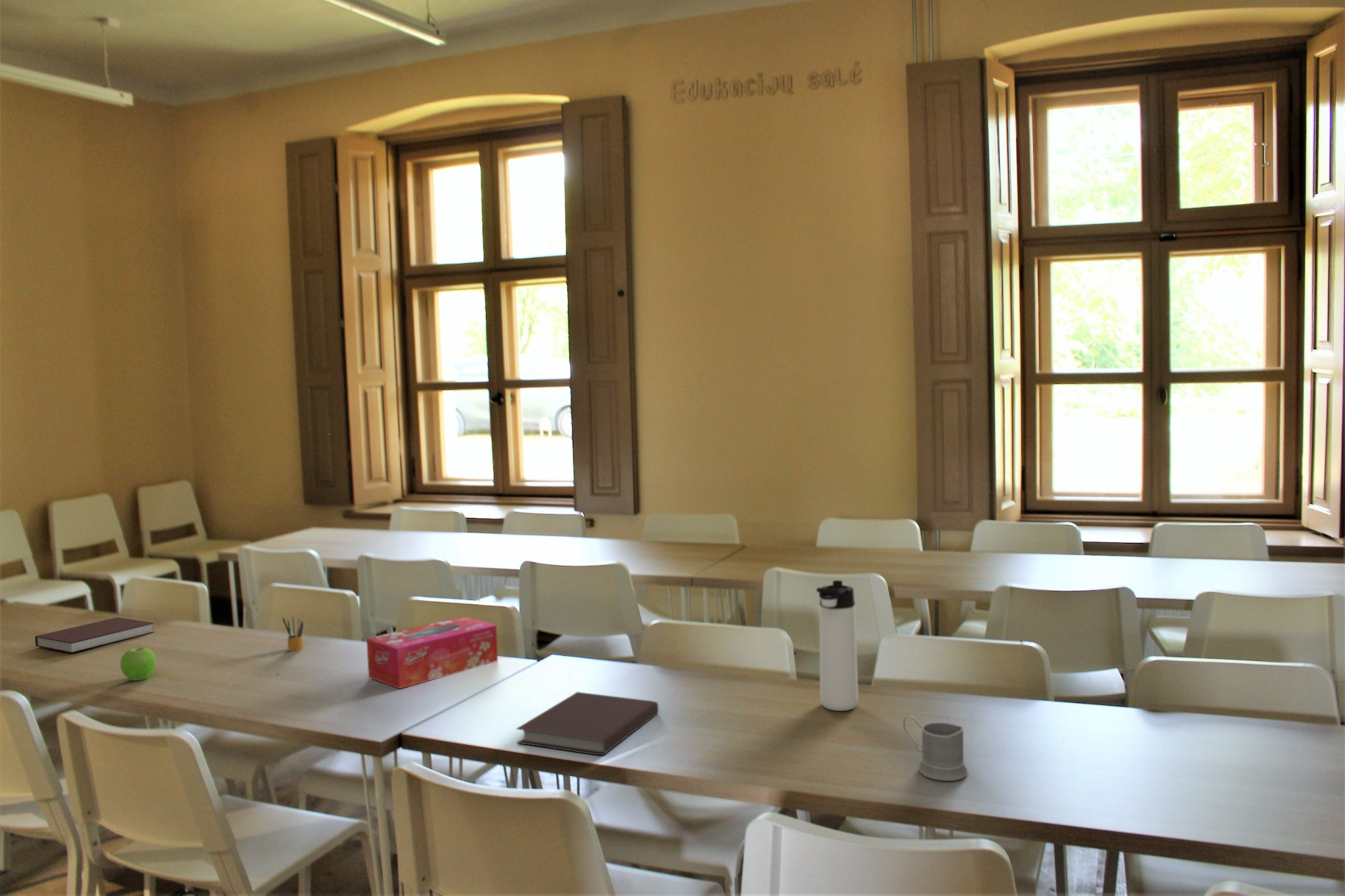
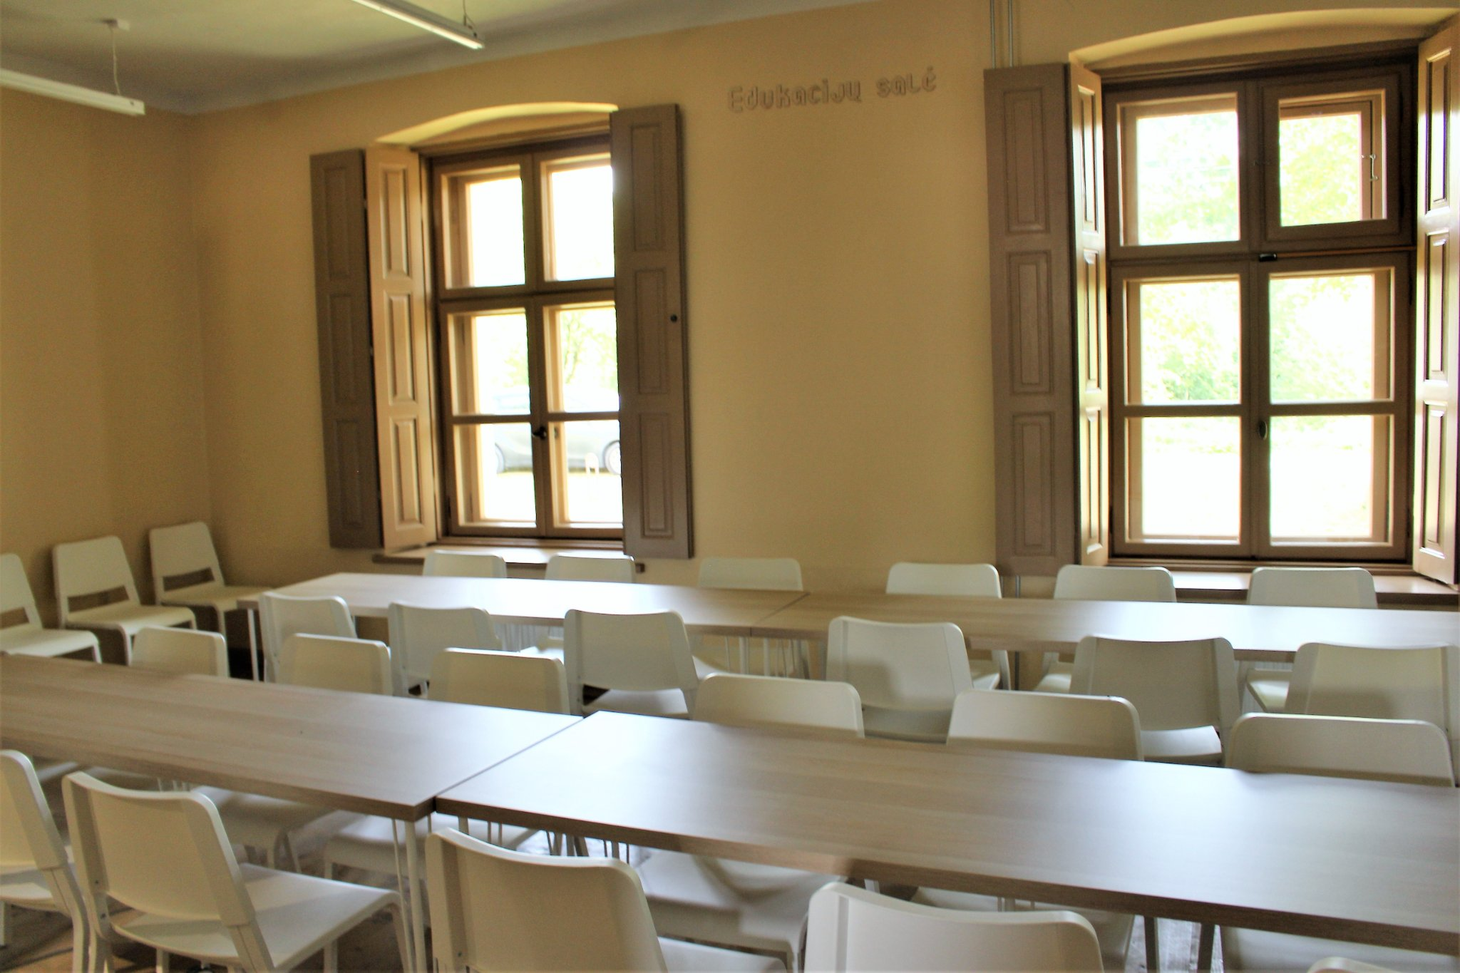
- thermos bottle (835, 646)
- notebook (95, 634)
- tissue box (433, 650)
- fruit (138, 664)
- notebook (590, 721)
- mug (934, 745)
- pencil box (294, 633)
